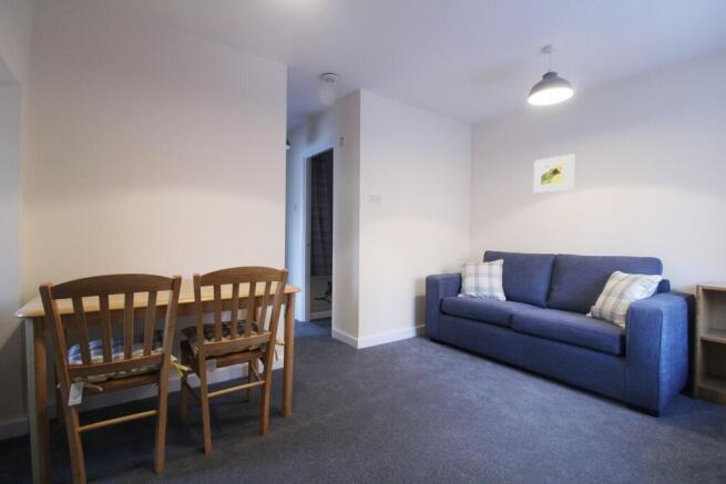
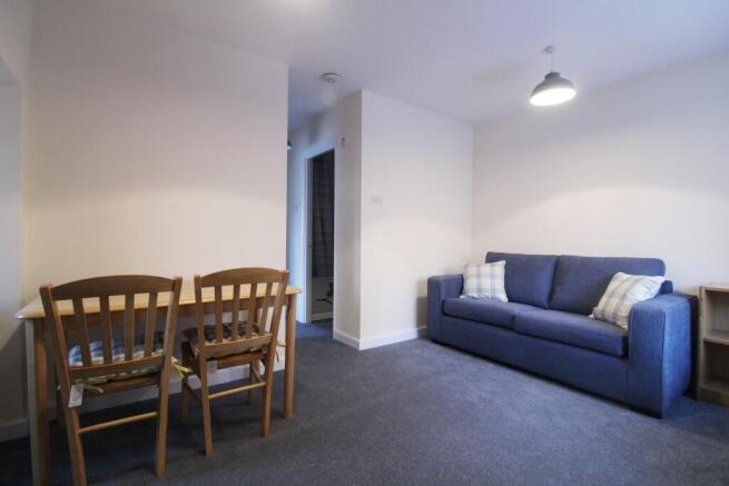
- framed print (553, 174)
